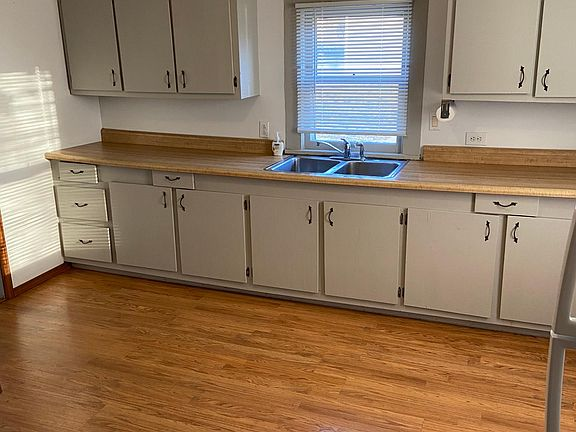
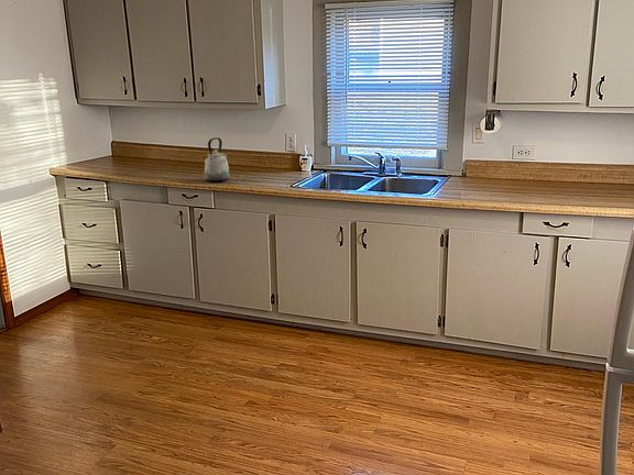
+ kettle (218, 158)
